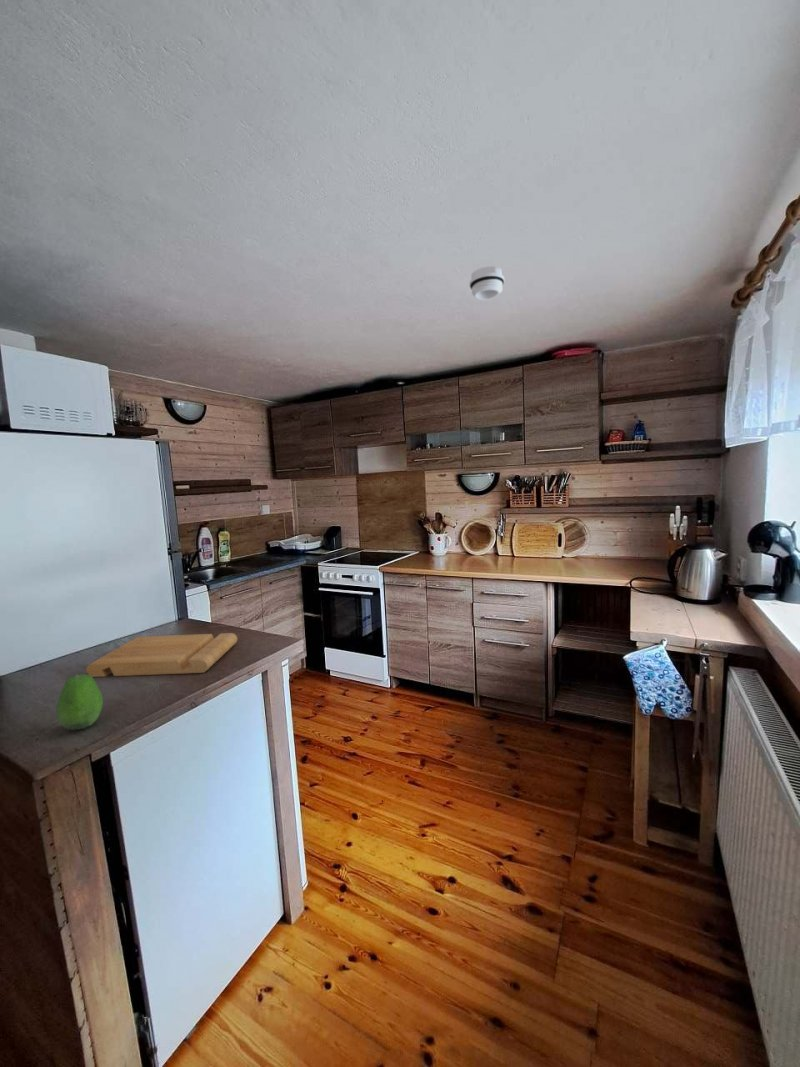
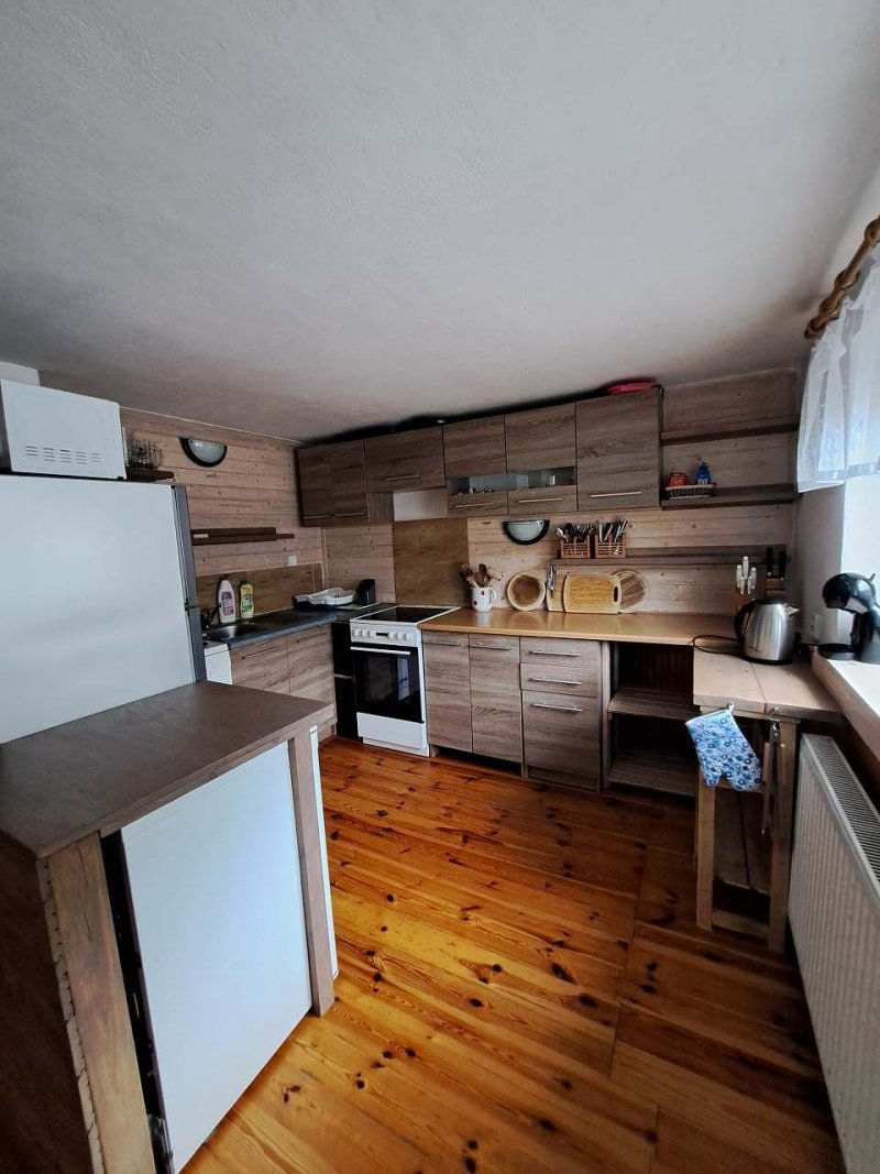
- smoke detector (486, 283)
- fruit (79, 701)
- cutting board (167, 653)
